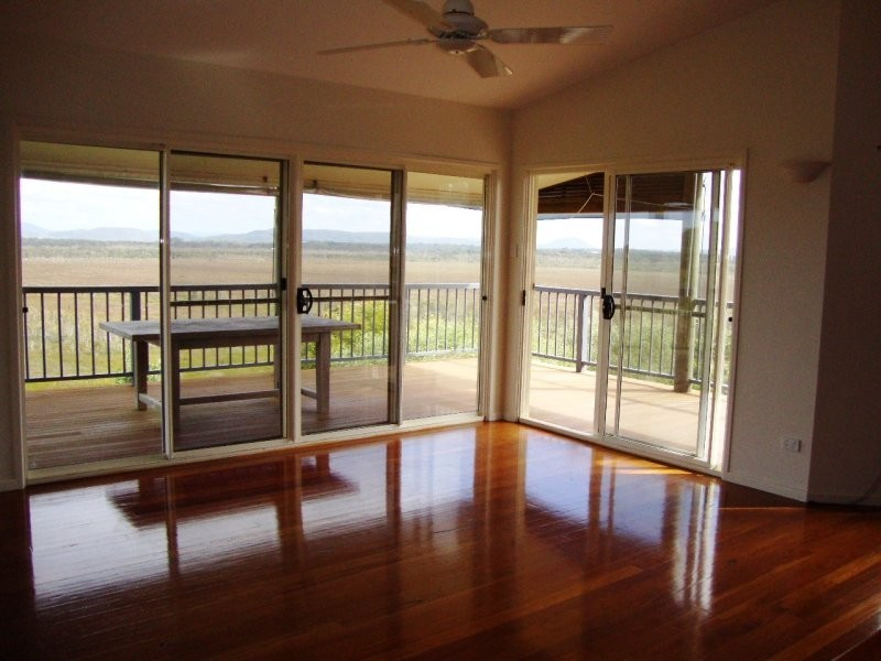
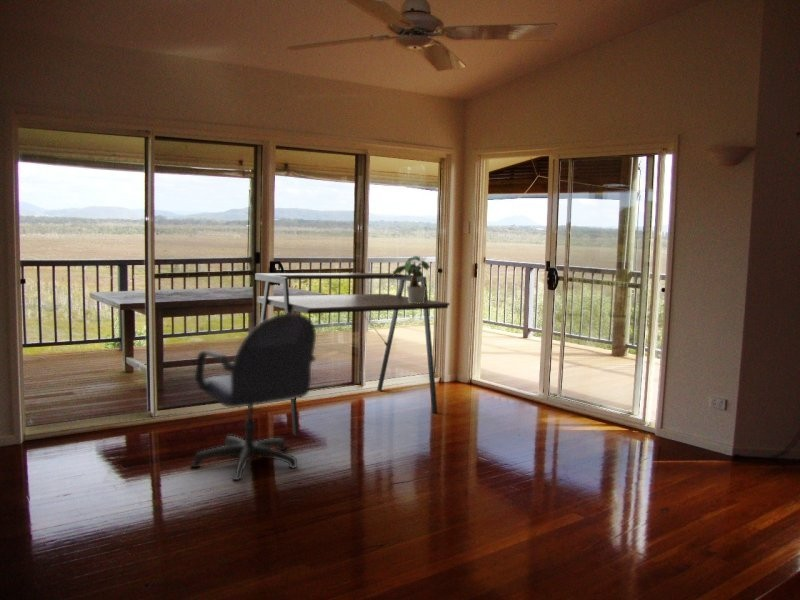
+ desk (372, 326)
+ office chair (252, 385)
+ potted plant (413, 278)
